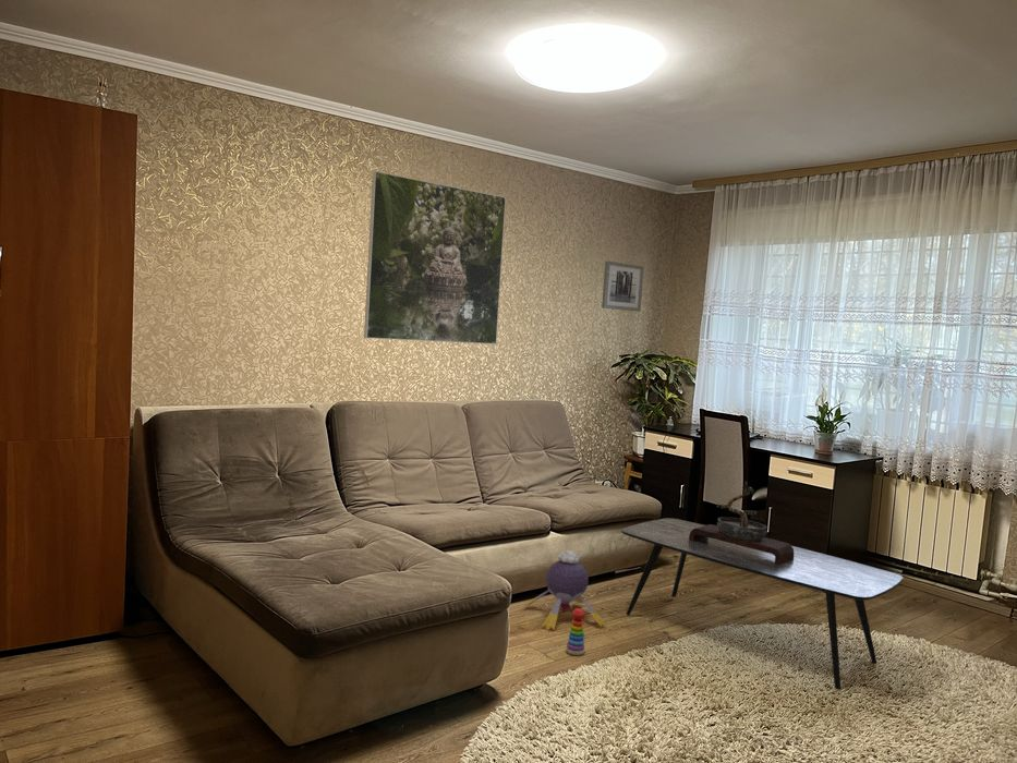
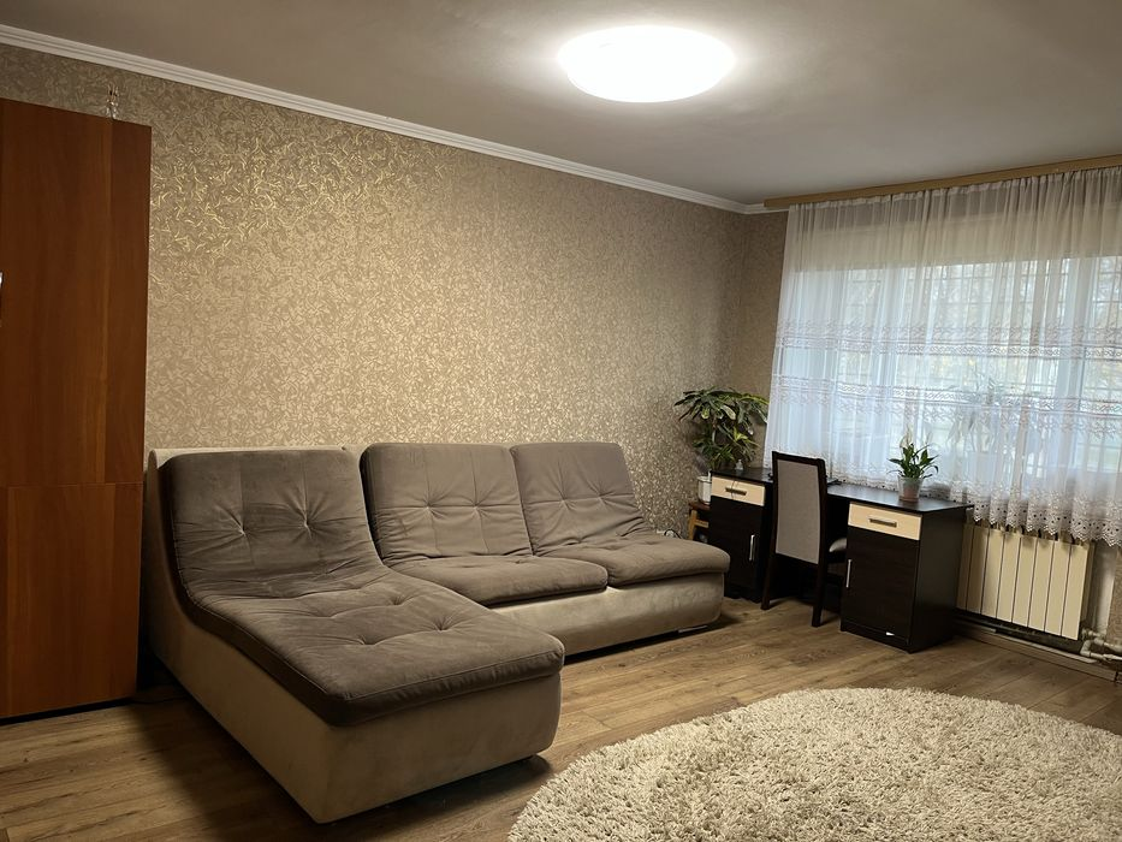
- coffee table (752, 572)
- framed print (438, 264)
- stacking toy (577, 630)
- wall art (622, 287)
- plush toy (566, 583)
- bonsai tree (742, 516)
